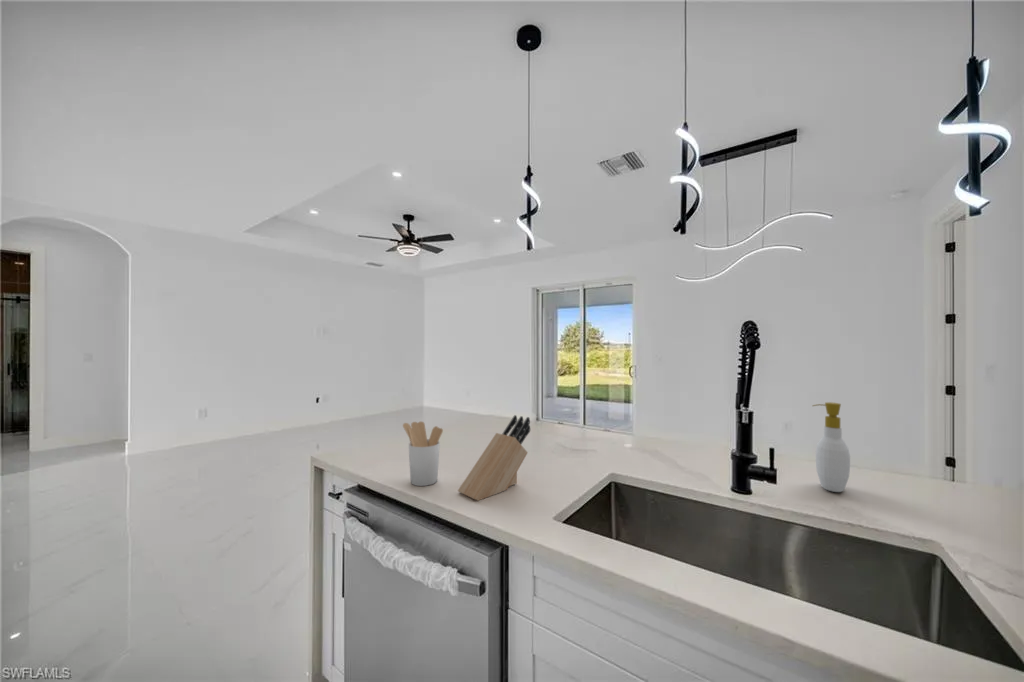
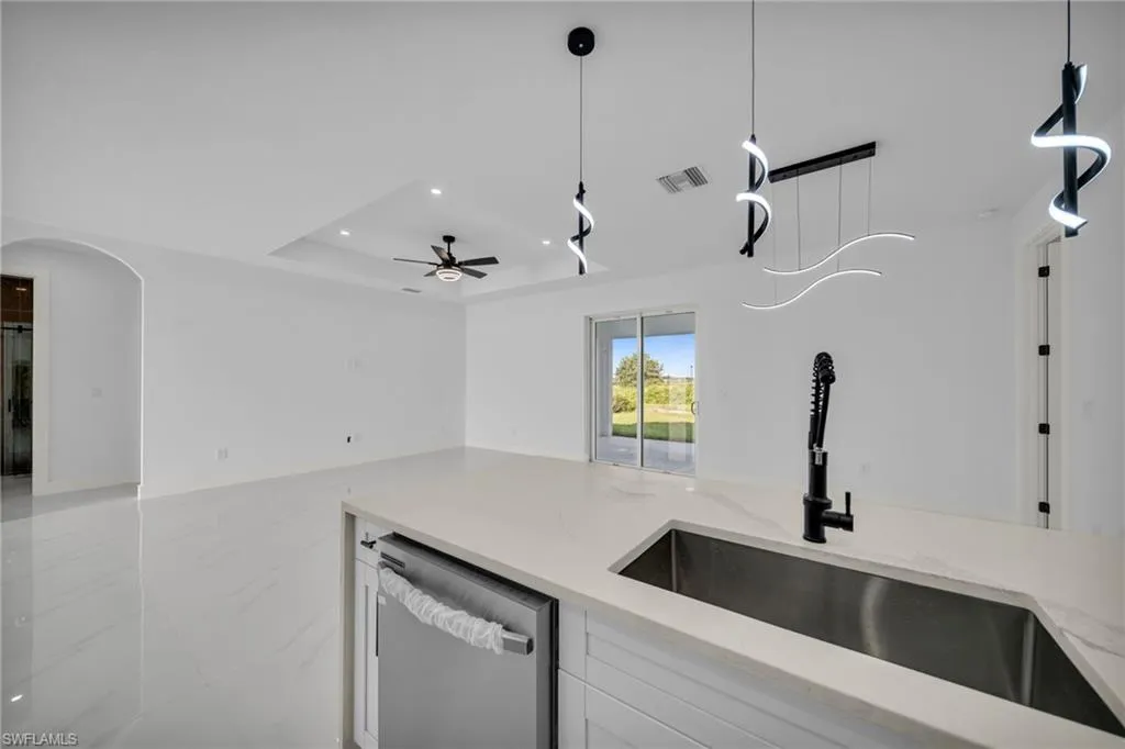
- utensil holder (420, 450)
- soap bottle (830, 445)
- knife block (498, 453)
